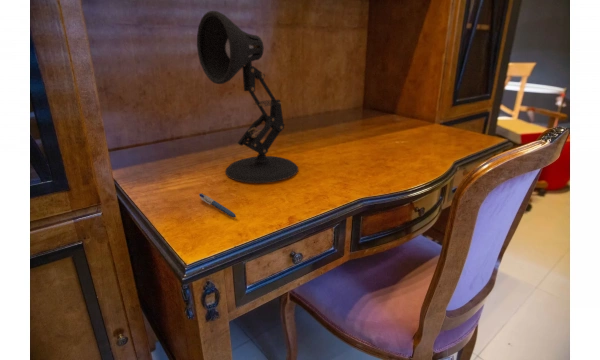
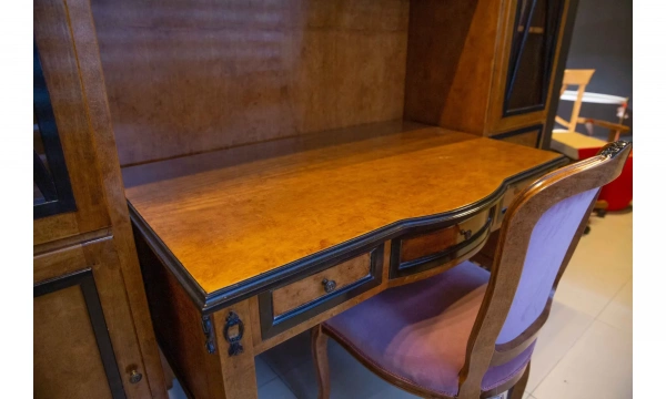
- desk lamp (255, 97)
- pen (216, 205)
